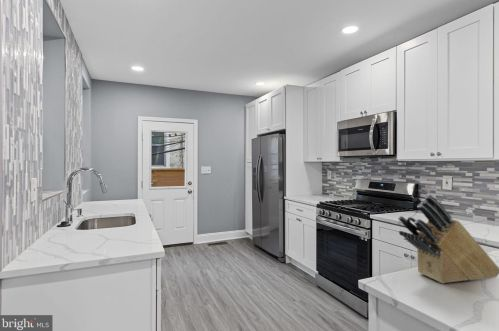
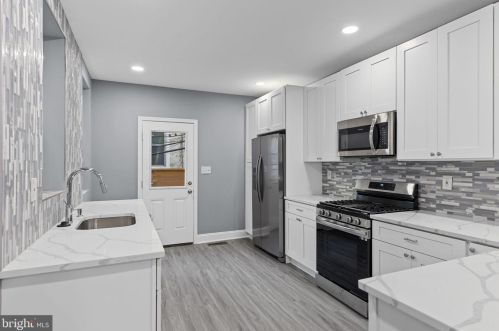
- knife block (447, 235)
